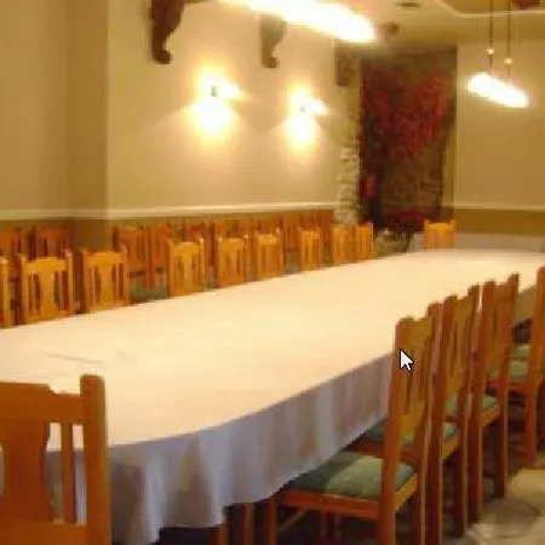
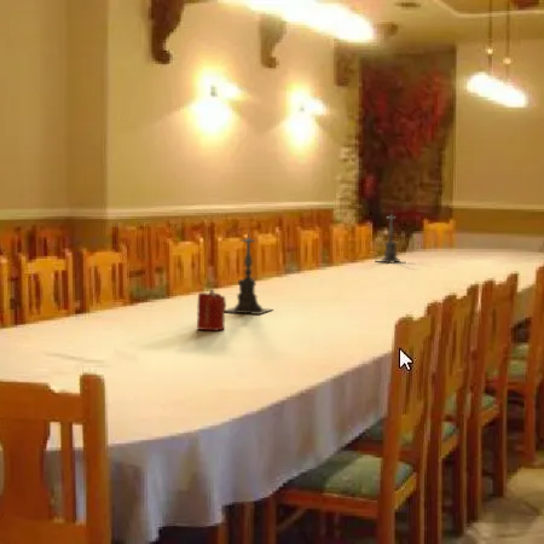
+ candle holder (390, 236)
+ candle (210, 308)
+ candle holder (247, 268)
